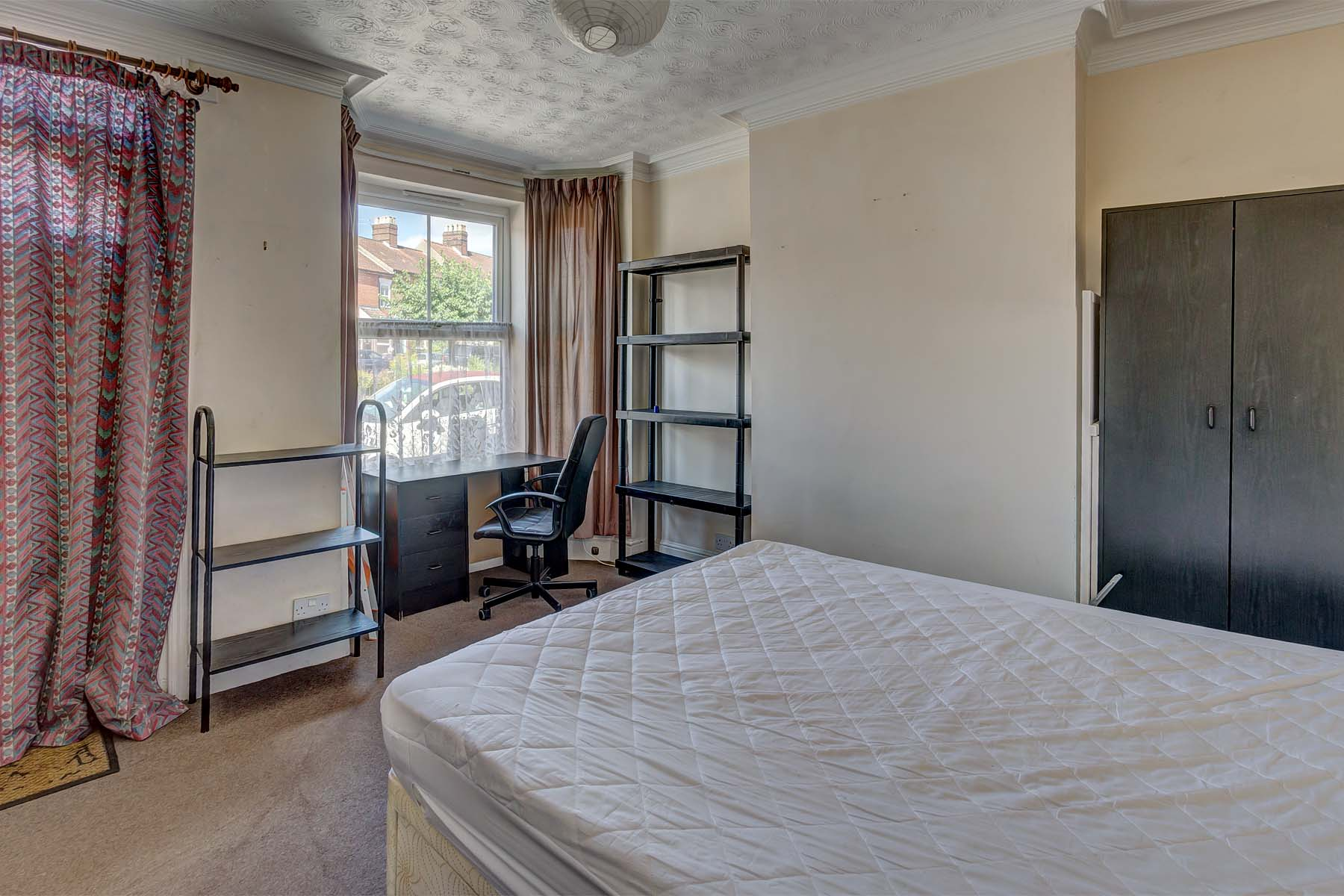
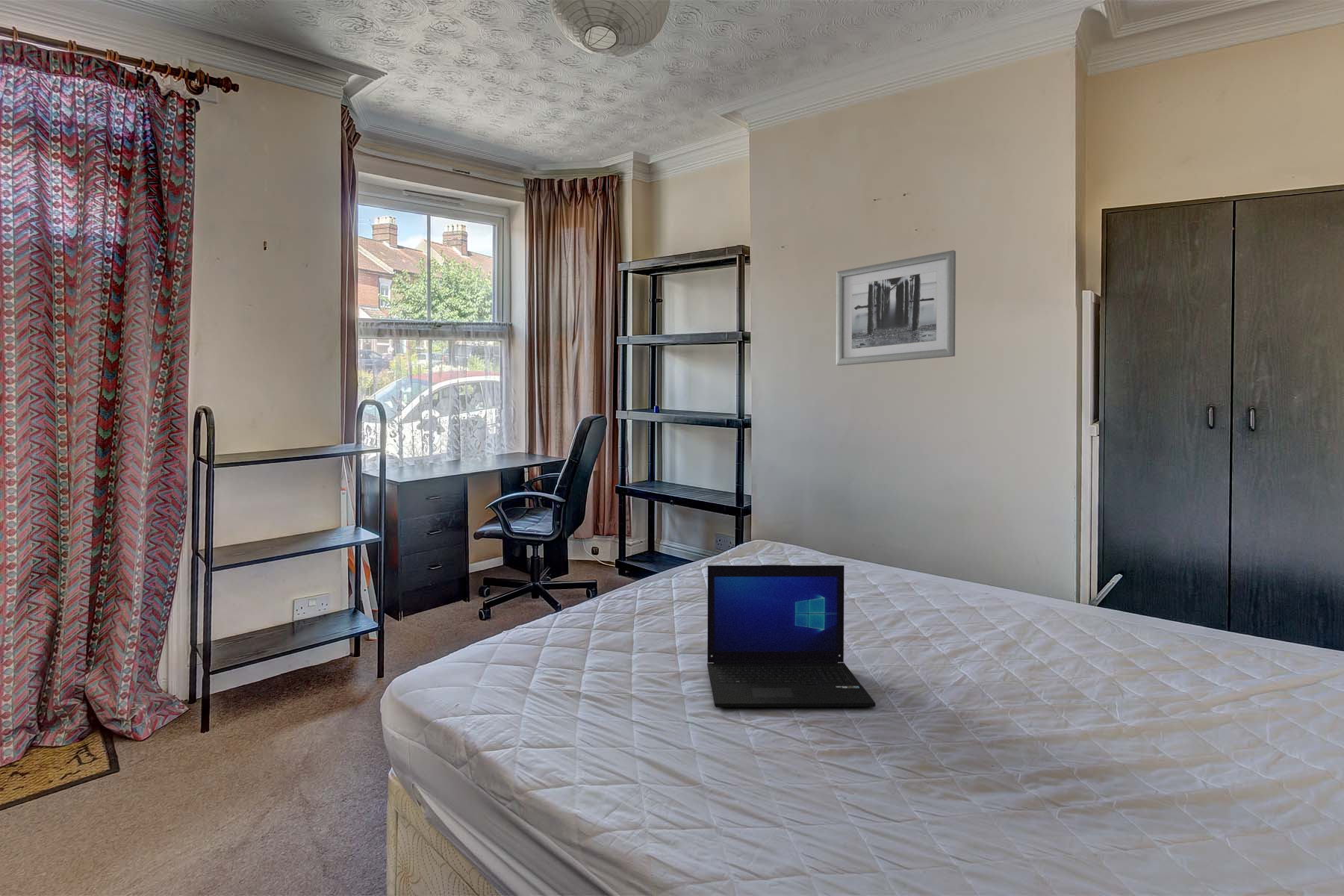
+ wall art (892, 311)
+ laptop (784, 631)
